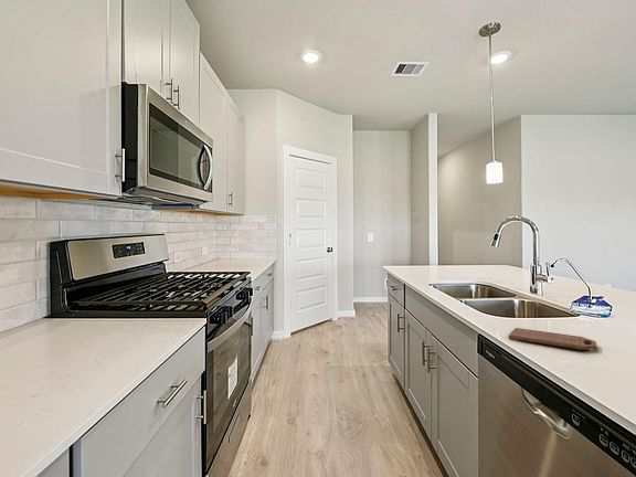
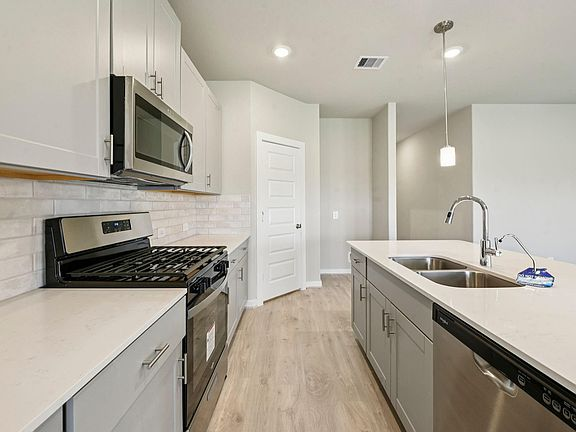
- cutting board (551, 338)
